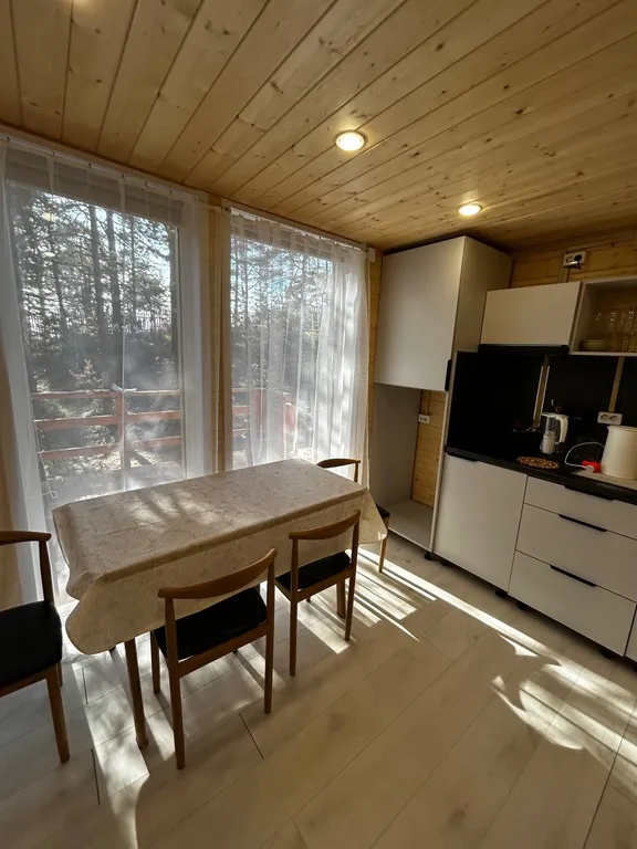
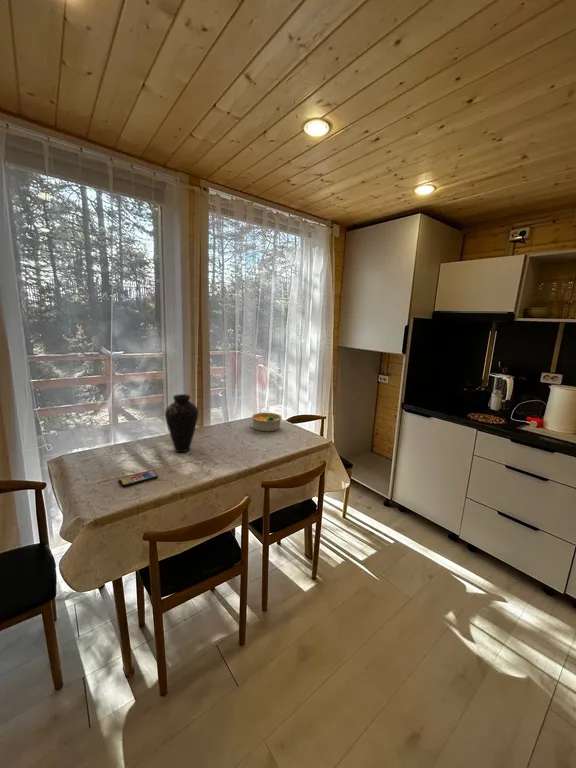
+ smartphone (138, 478)
+ bowl (266, 421)
+ vase (182, 423)
